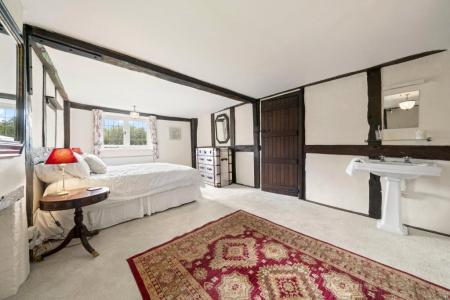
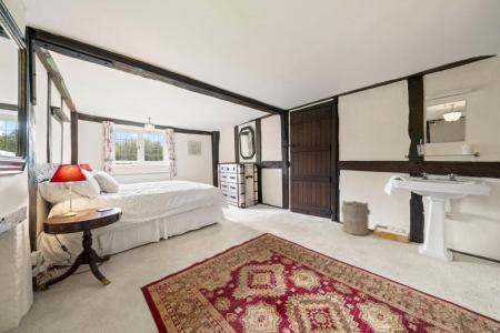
+ laundry hamper (353, 215)
+ basket (391, 233)
